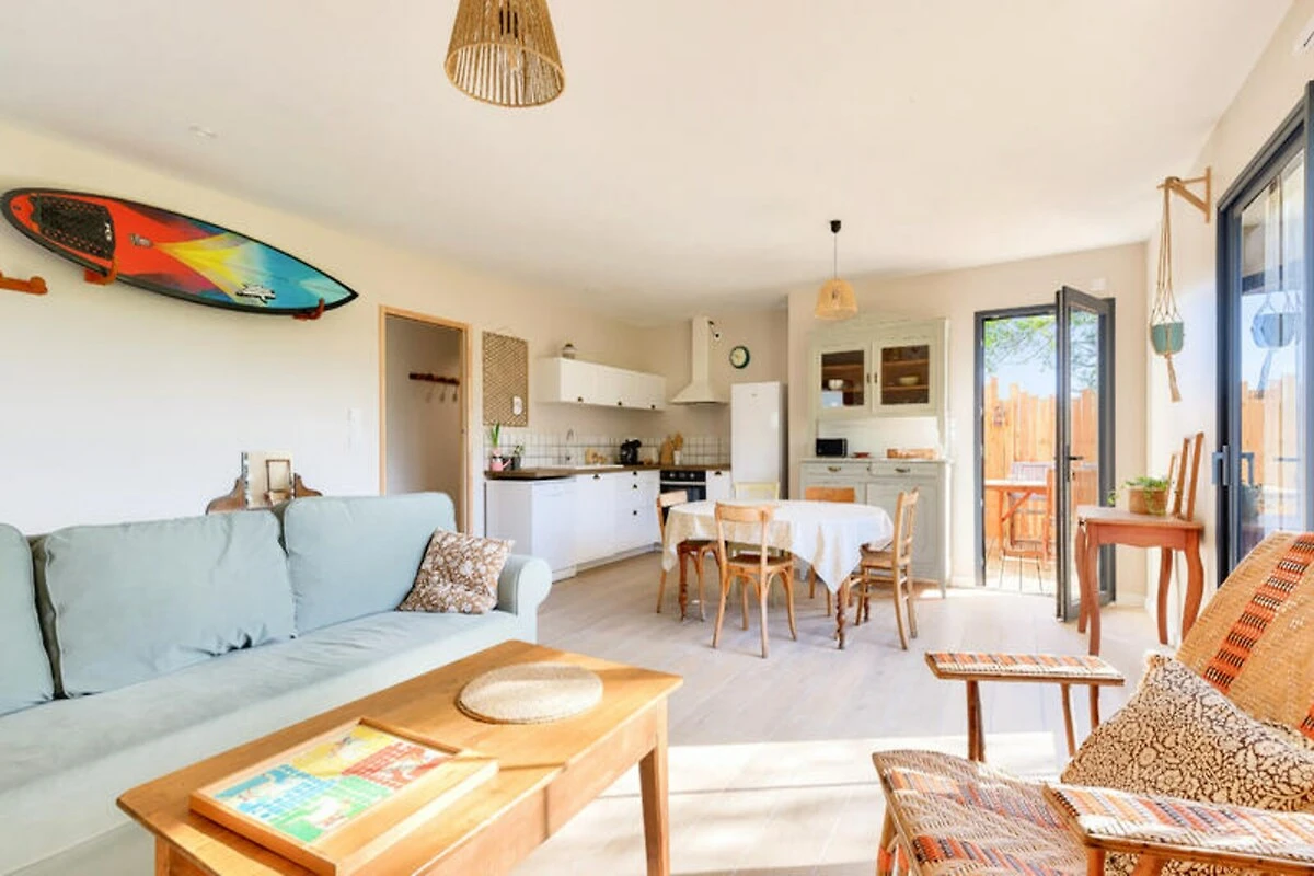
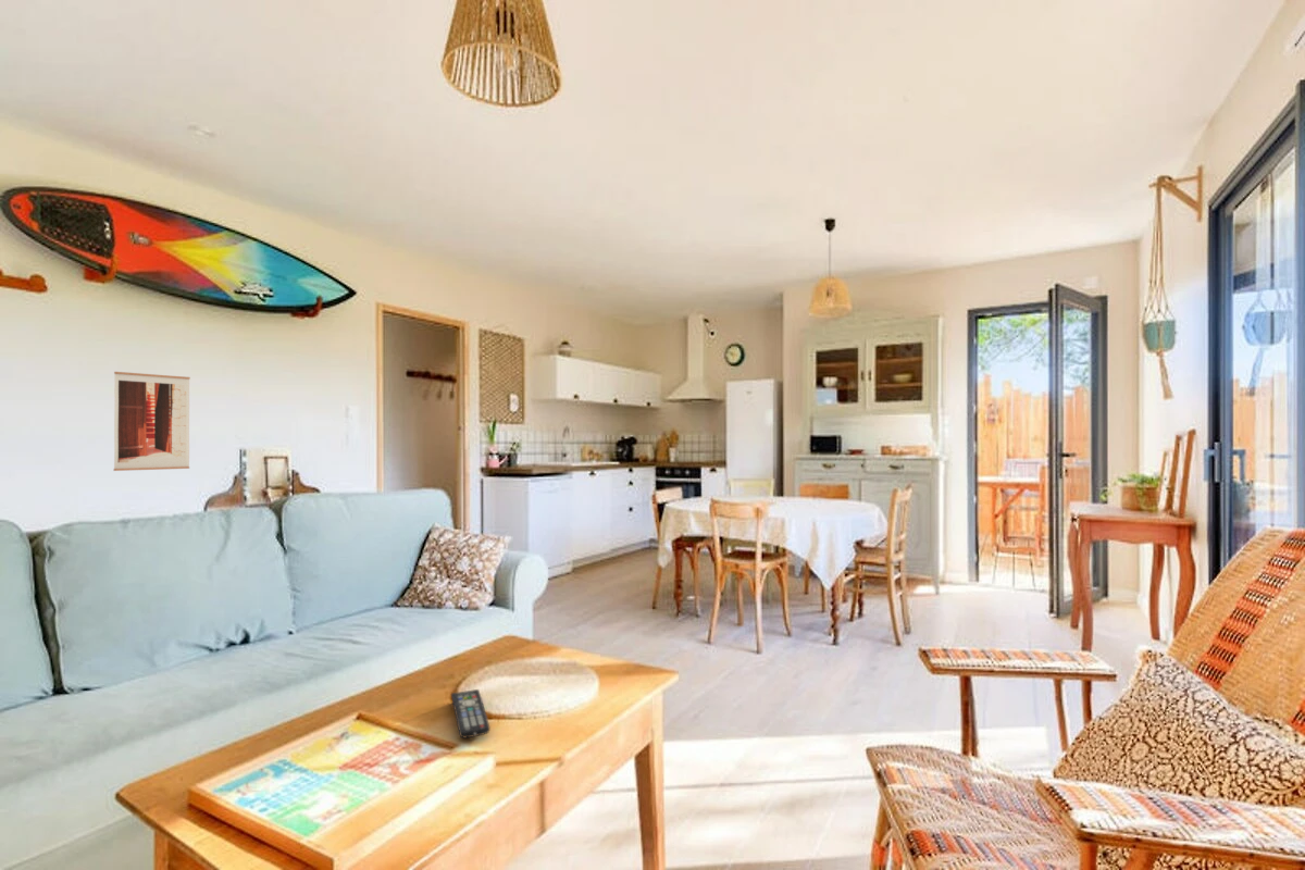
+ wall art (153, 422)
+ remote control (469, 711)
